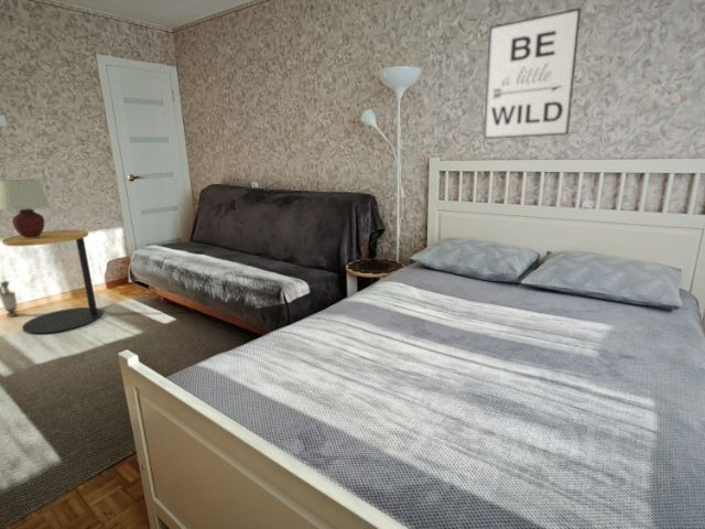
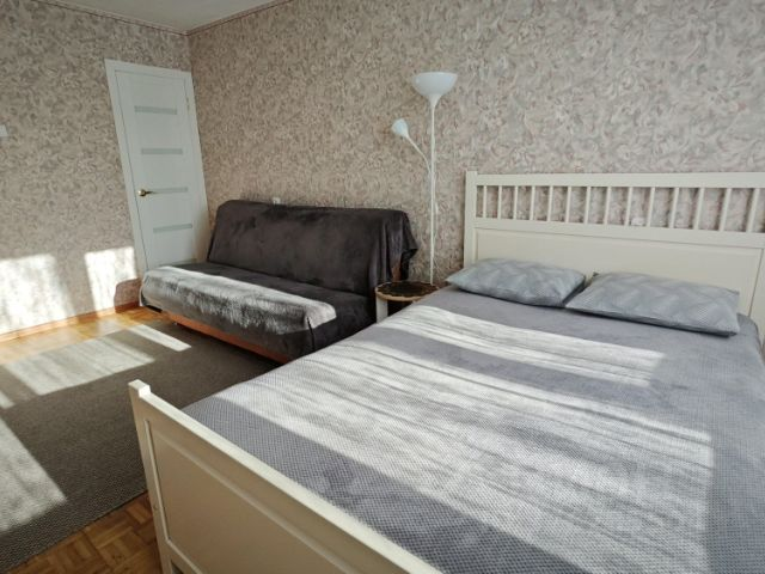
- wall art (528, 79)
- side table (83, 276)
- table lamp (25, 208)
- vase (8, 299)
